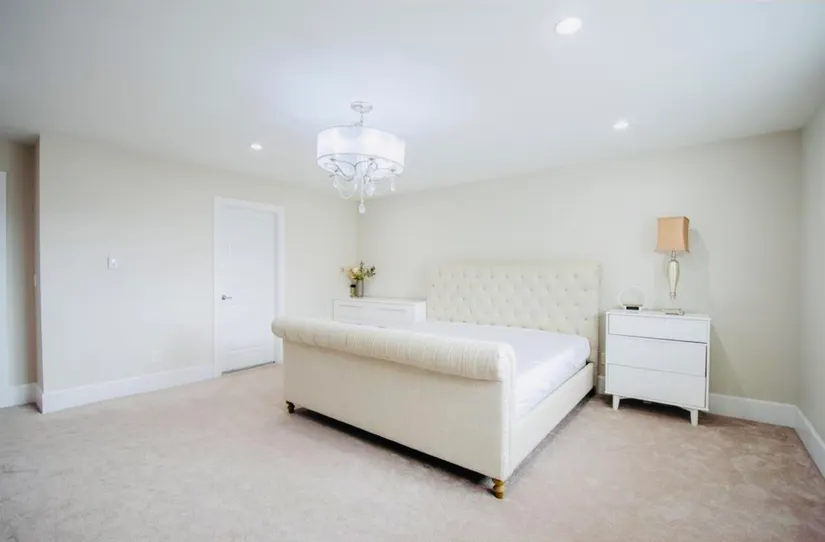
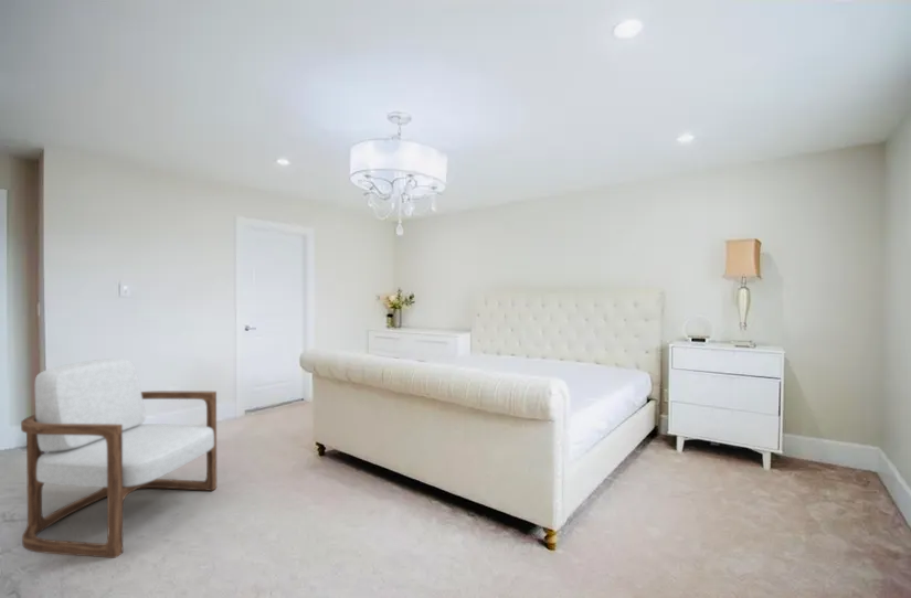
+ armchair (127, 439)
